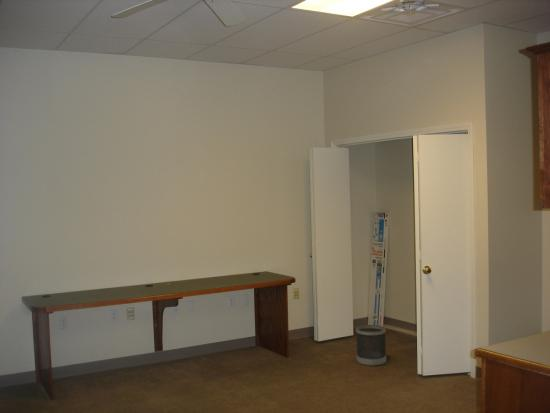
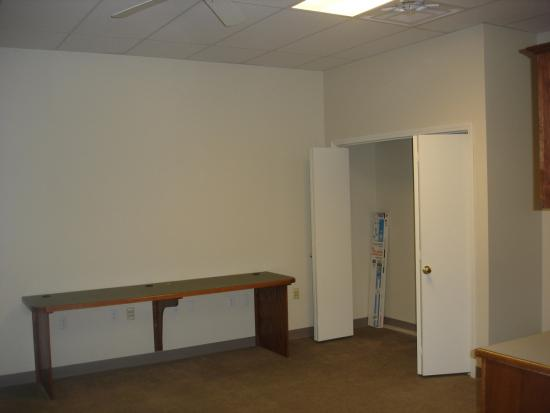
- wastebasket (371, 344)
